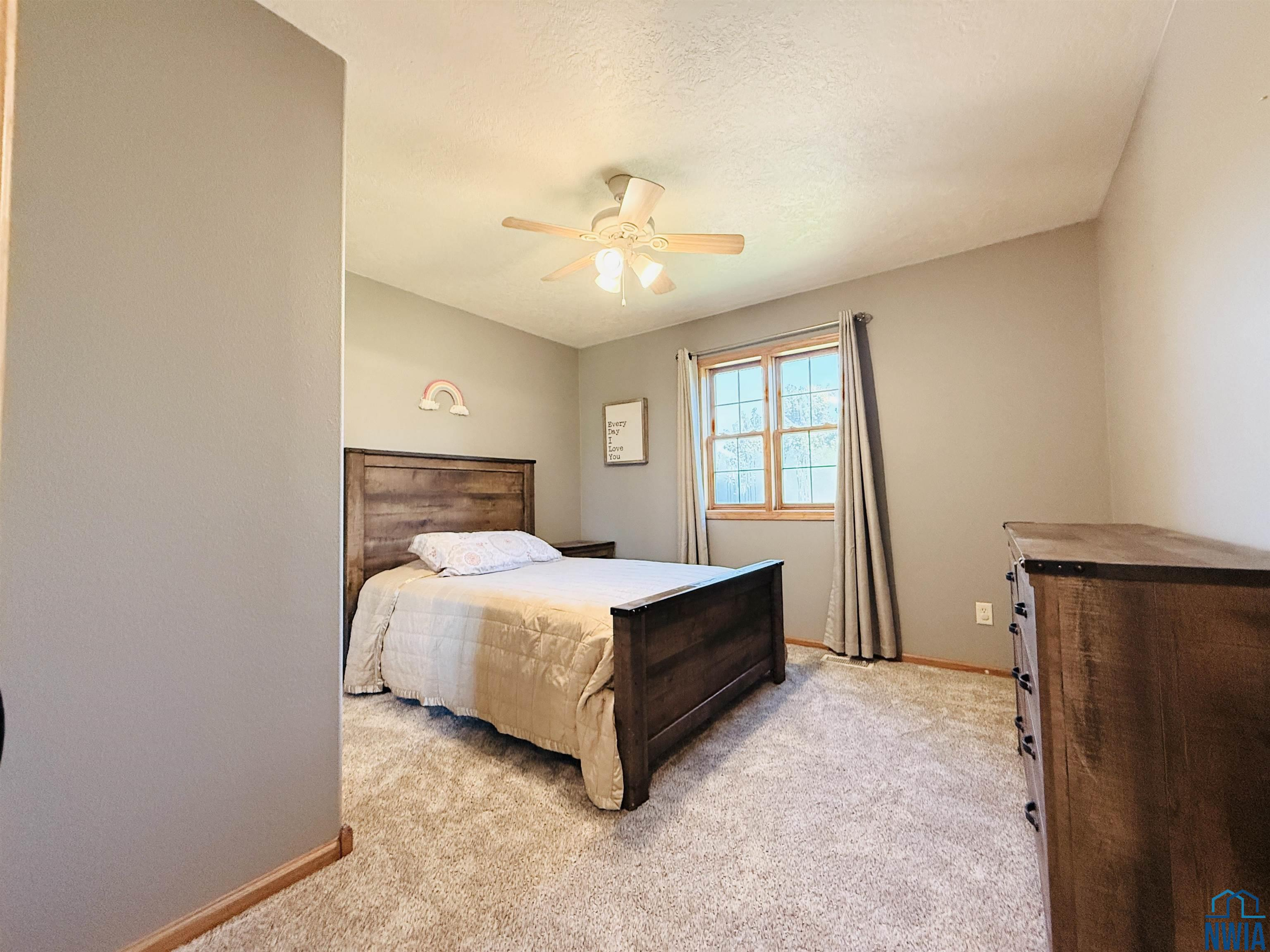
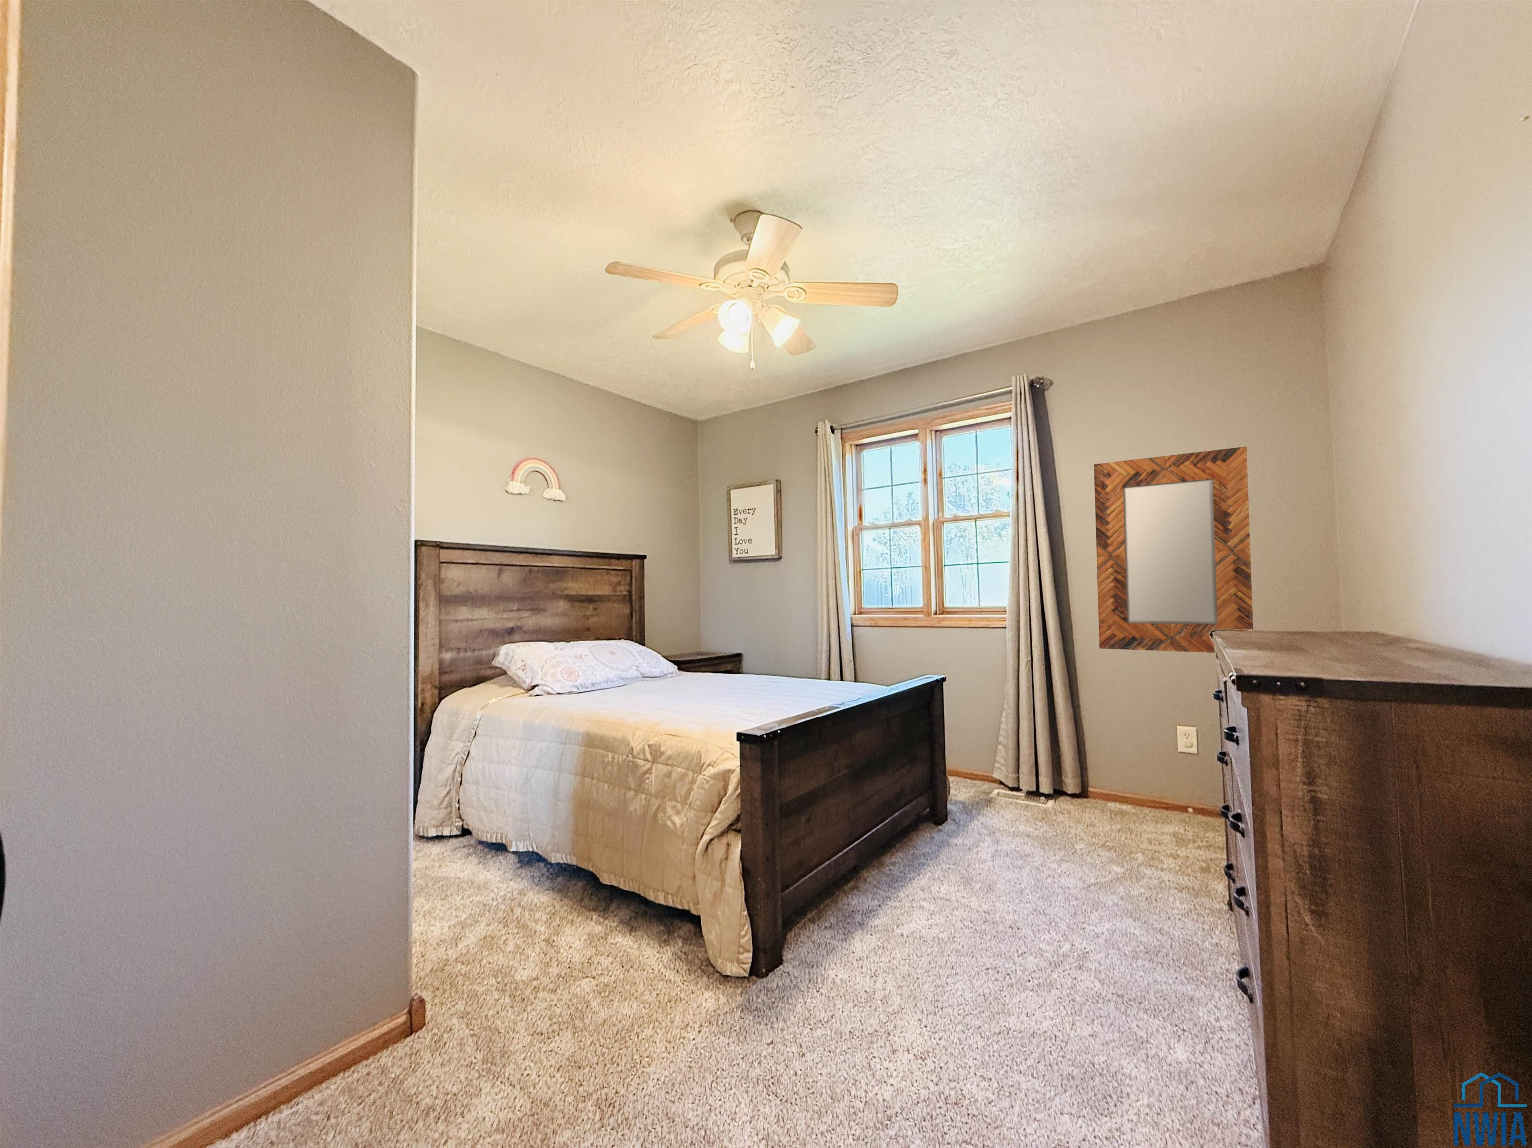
+ home mirror (1169, 554)
